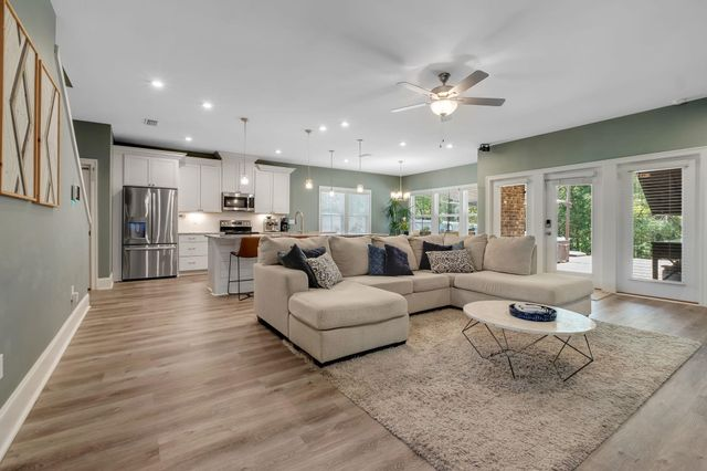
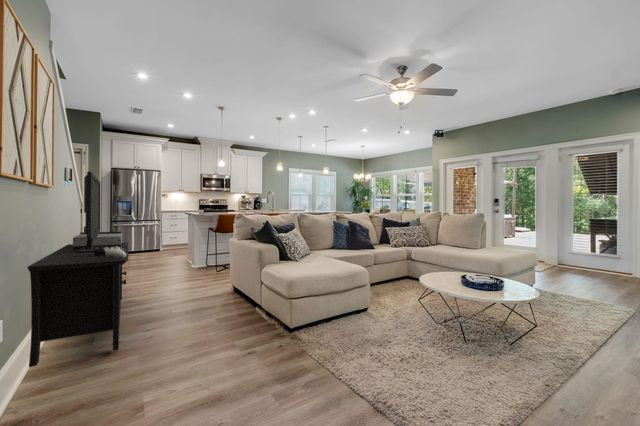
+ media console (92, 249)
